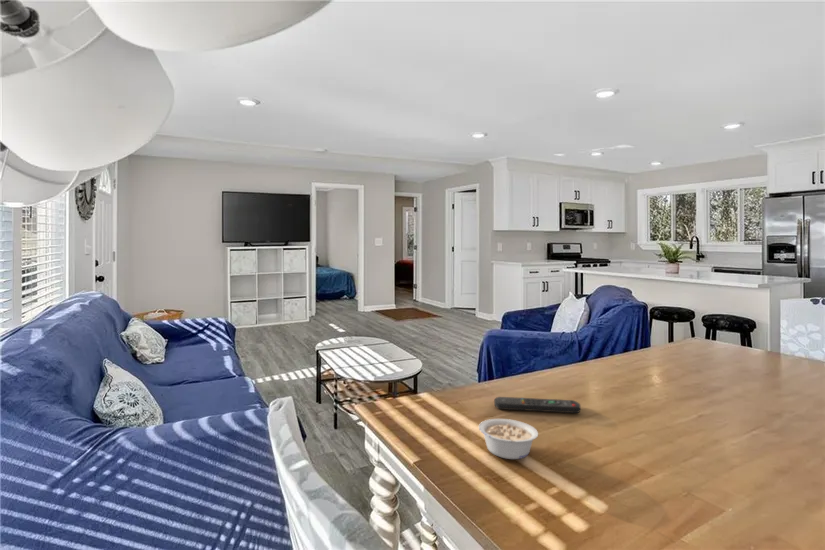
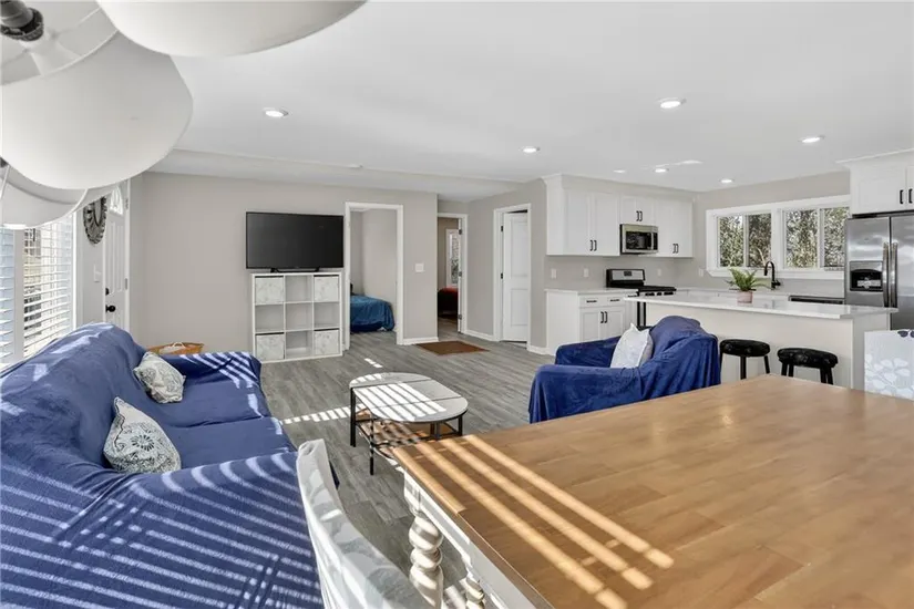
- legume (509, 438)
- remote control (536, 404)
